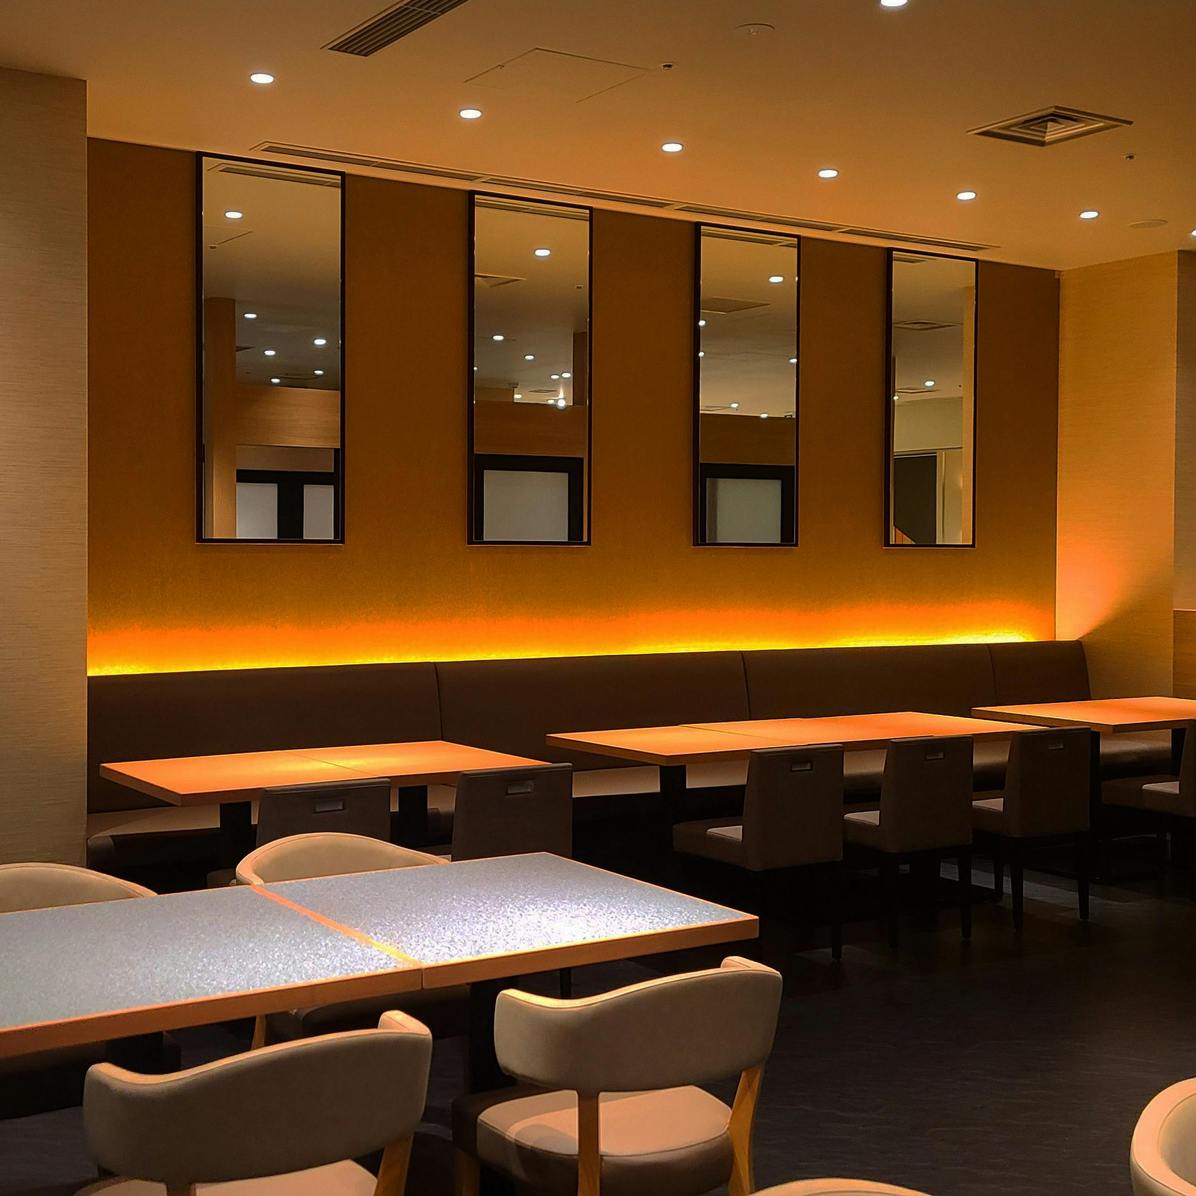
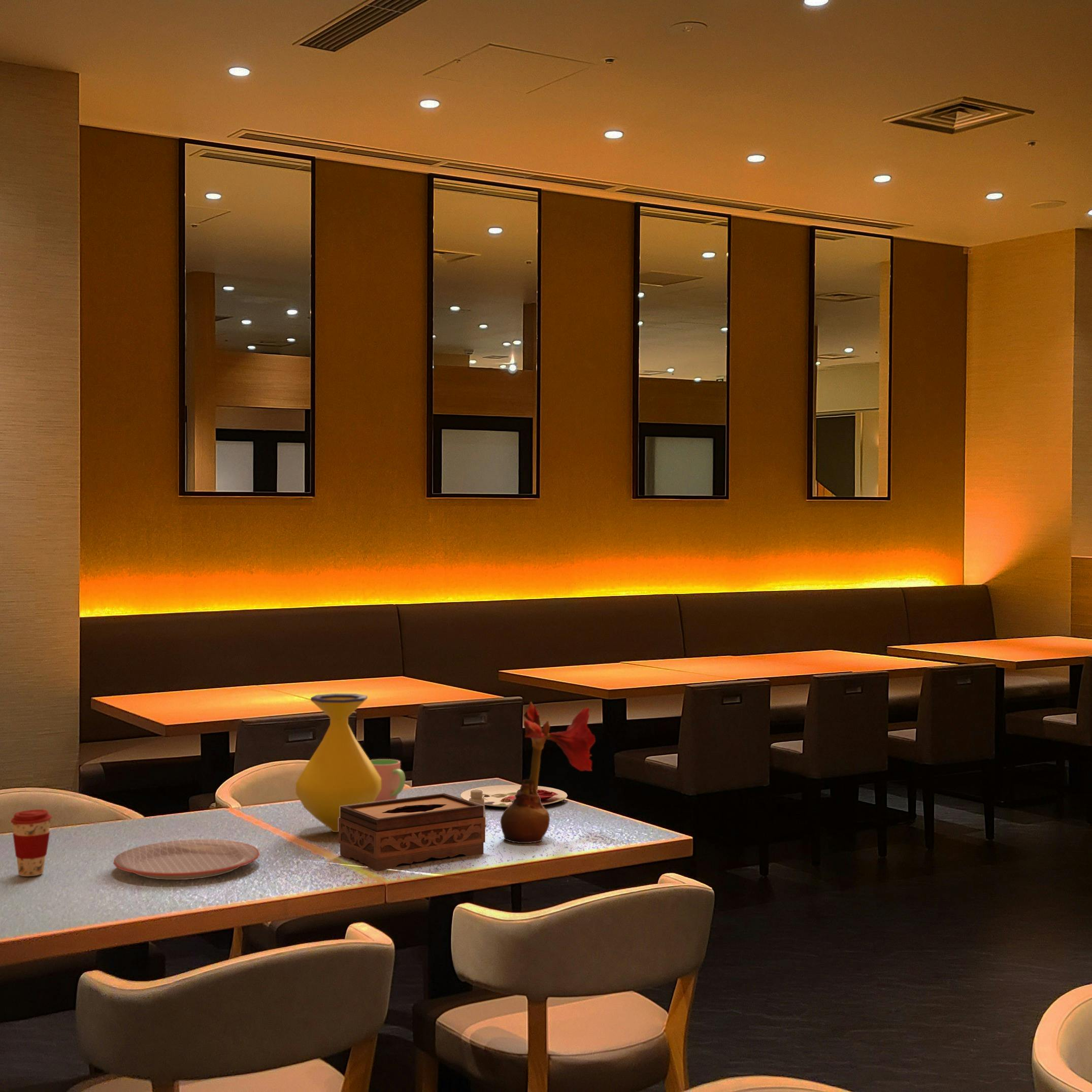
+ vase (339, 764)
+ plate (187, 861)
+ coffee cup (31, 843)
+ cup (386, 782)
+ plate (514, 794)
+ flower (539, 770)
+ saltshaker (478, 804)
+ tissue box (412, 830)
